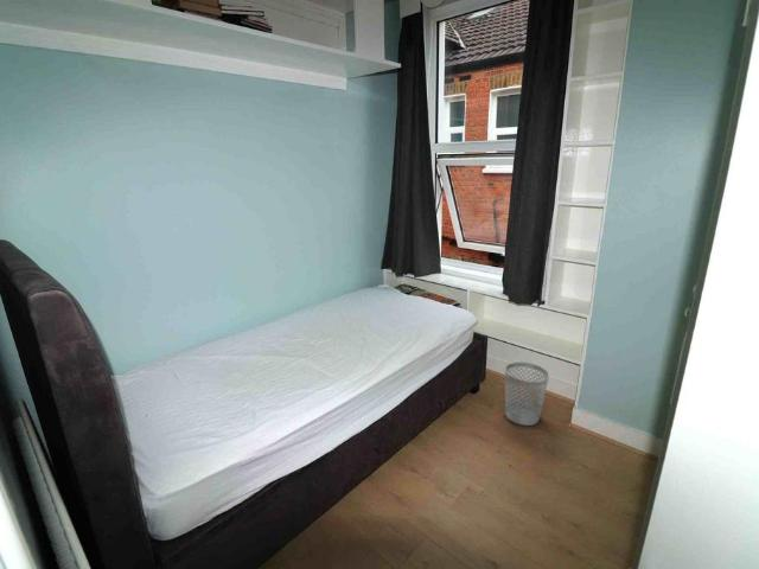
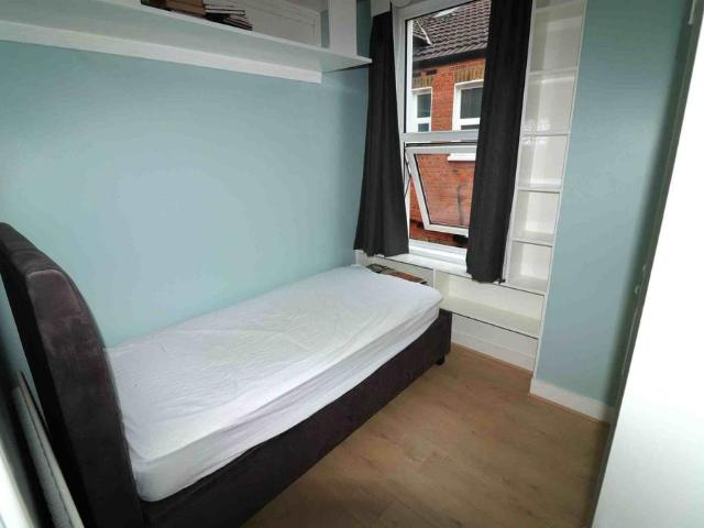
- wastebasket (523, 392)
